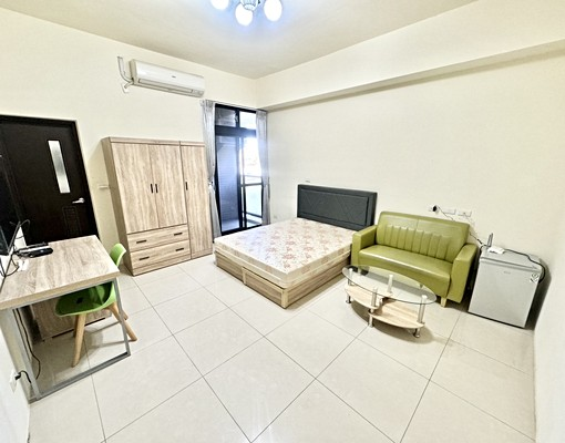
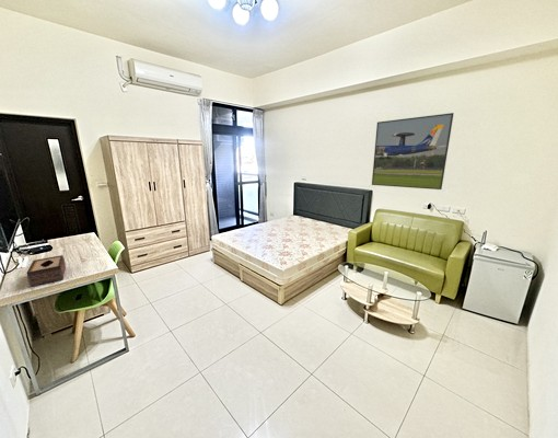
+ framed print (407, 153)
+ tissue box (47, 269)
